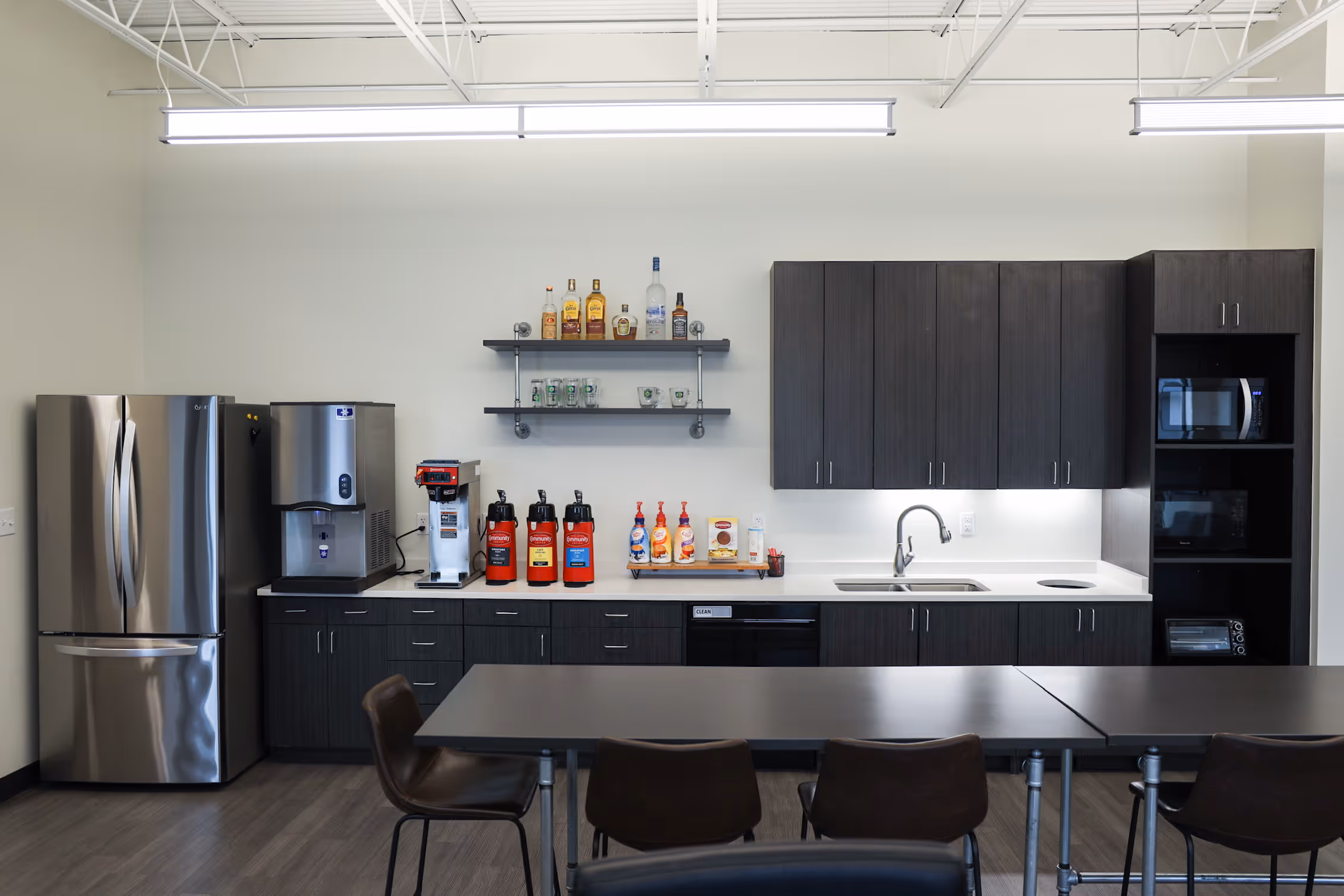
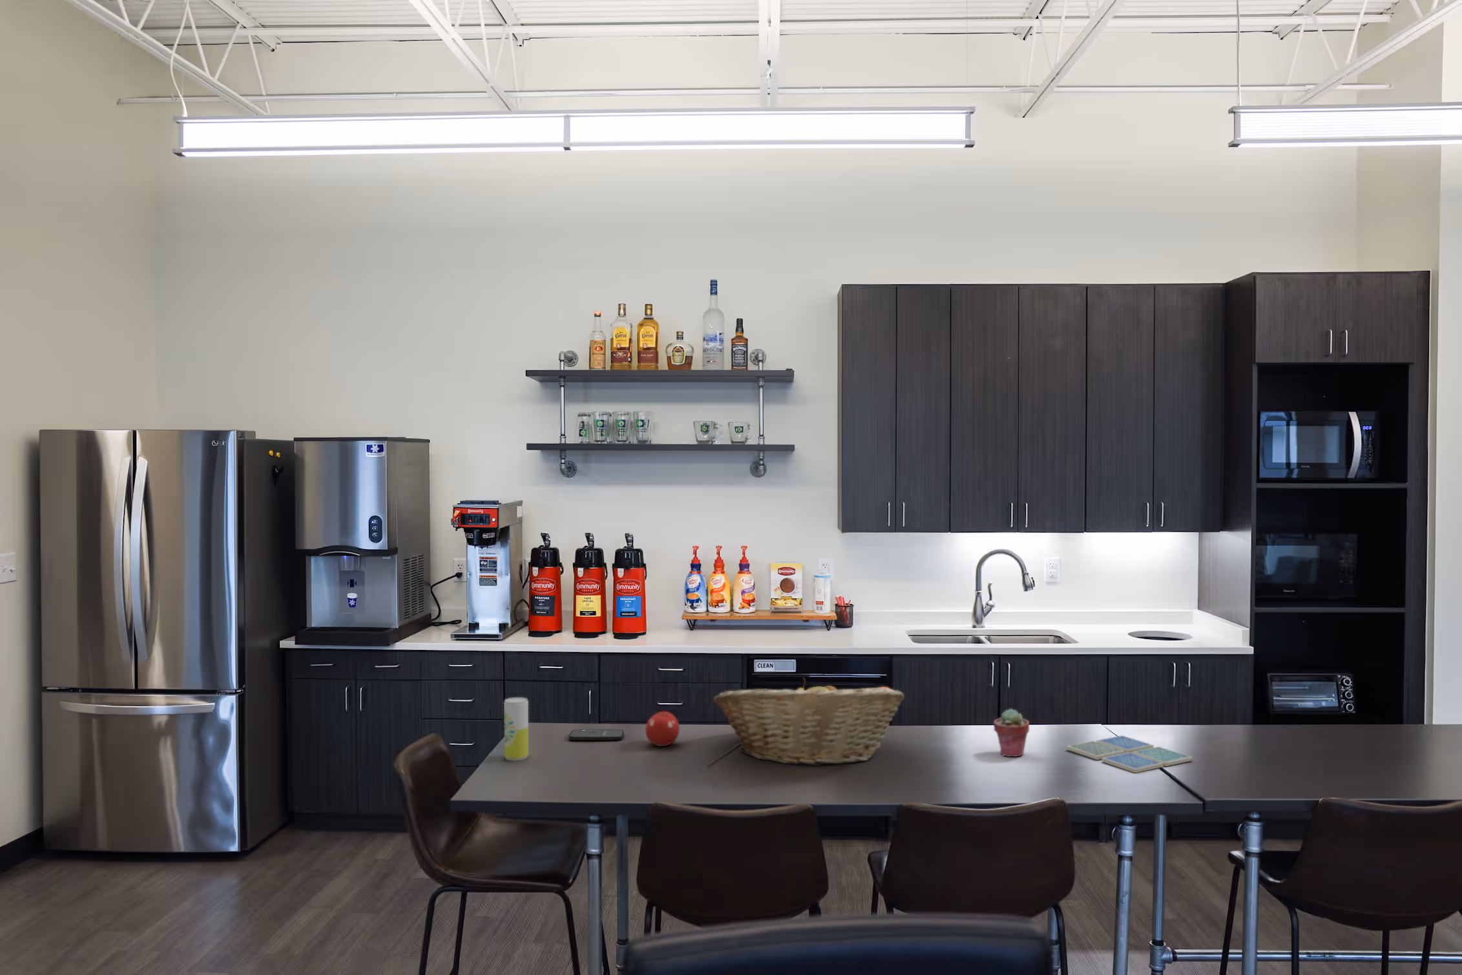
+ potted succulent (1011, 731)
+ drink coaster (1128, 753)
+ smartphone (596, 735)
+ fruit basket (808, 713)
+ beverage can (517, 728)
+ fruit (662, 726)
